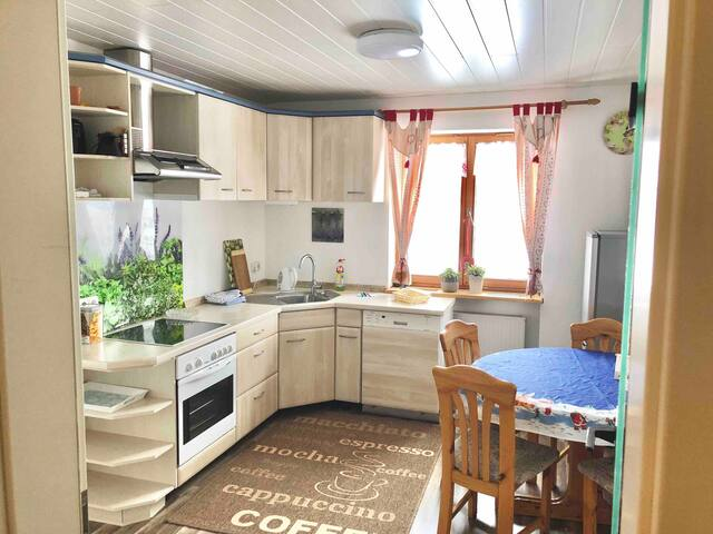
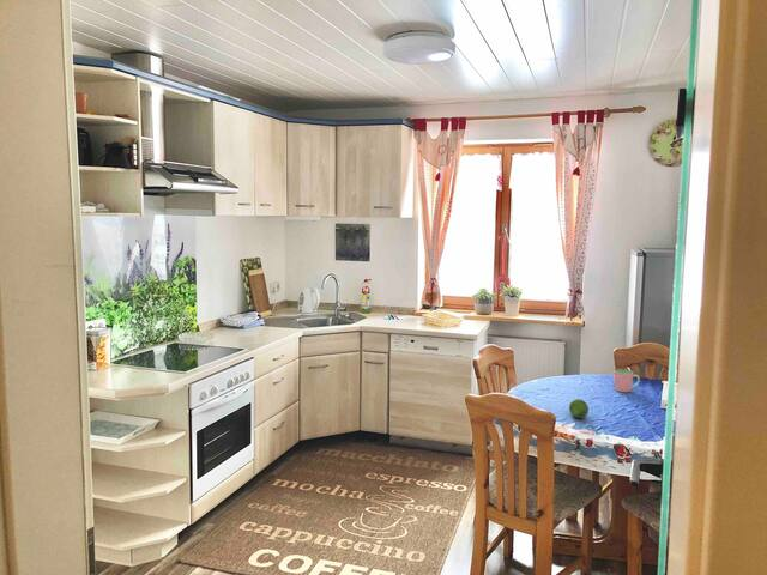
+ fruit (578, 407)
+ cup (626, 381)
